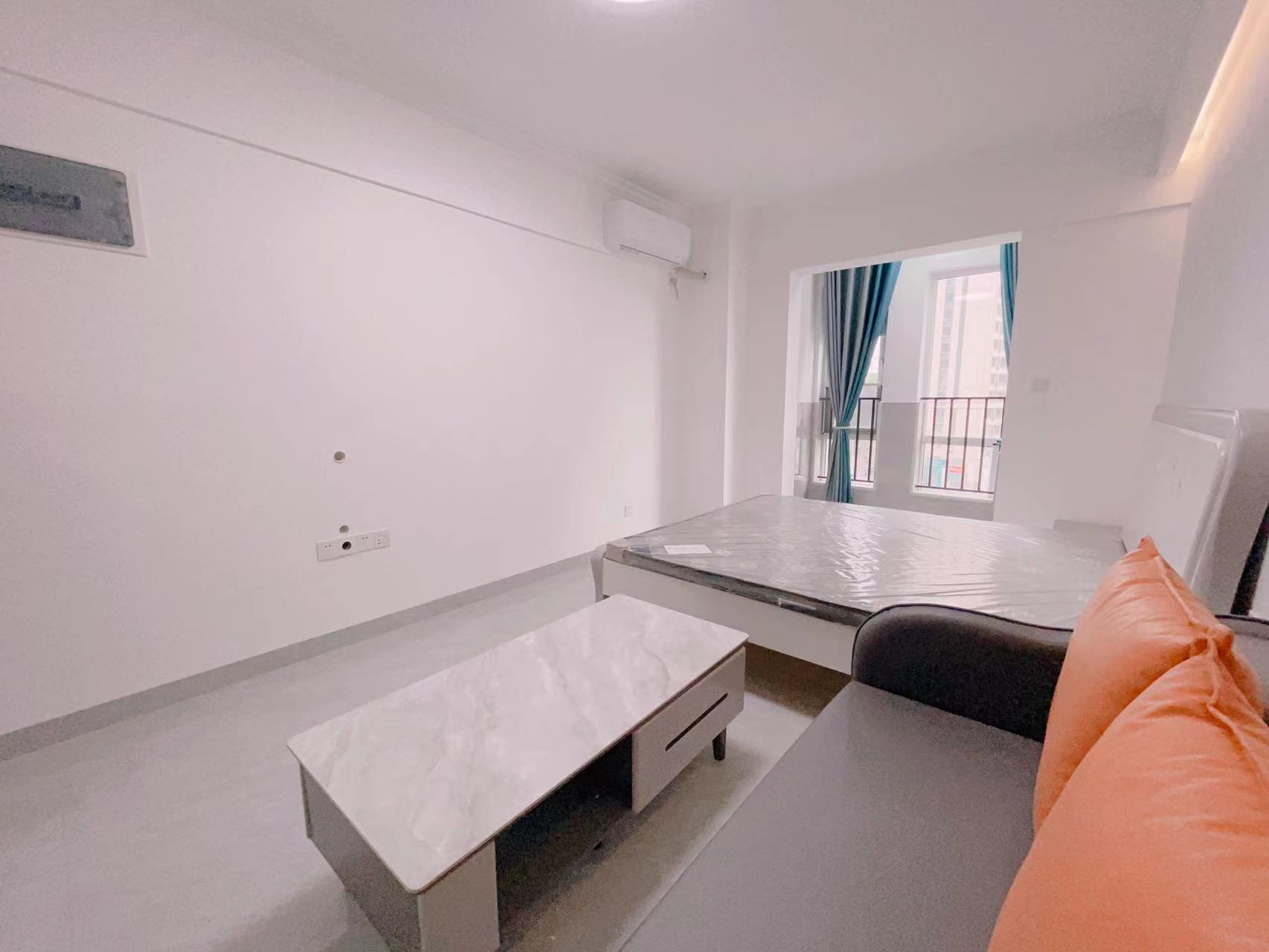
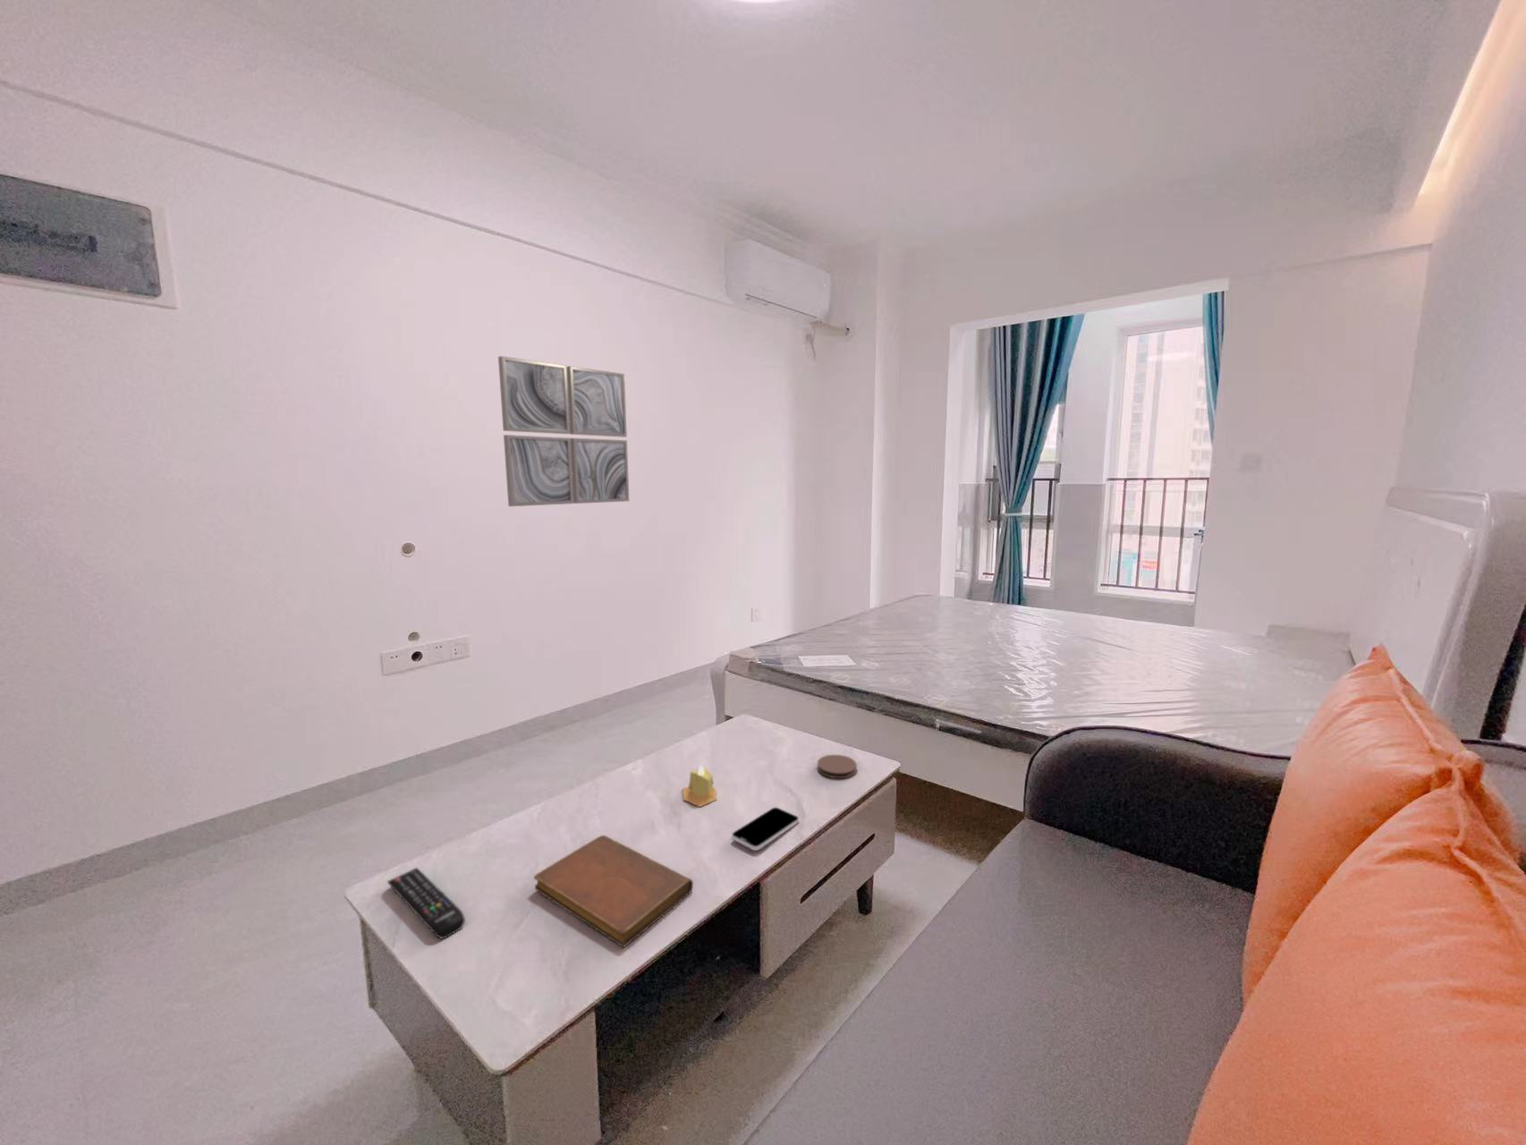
+ coaster (836, 766)
+ remote control (424, 900)
+ candle (697, 779)
+ notebook (613, 883)
+ smartphone (766, 827)
+ wall art (570, 434)
